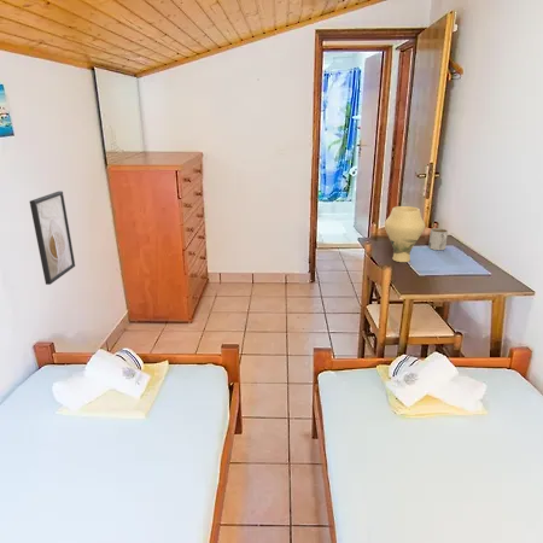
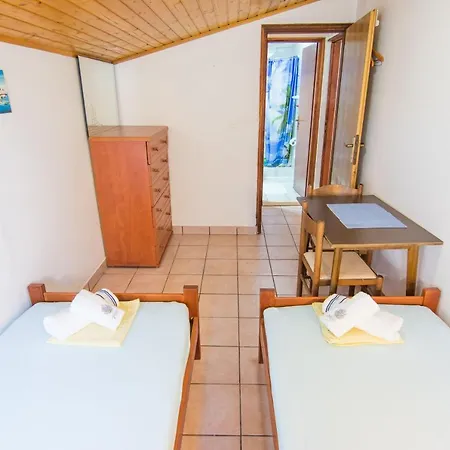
- vase (403, 234)
- mug (439, 239)
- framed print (54, 237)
